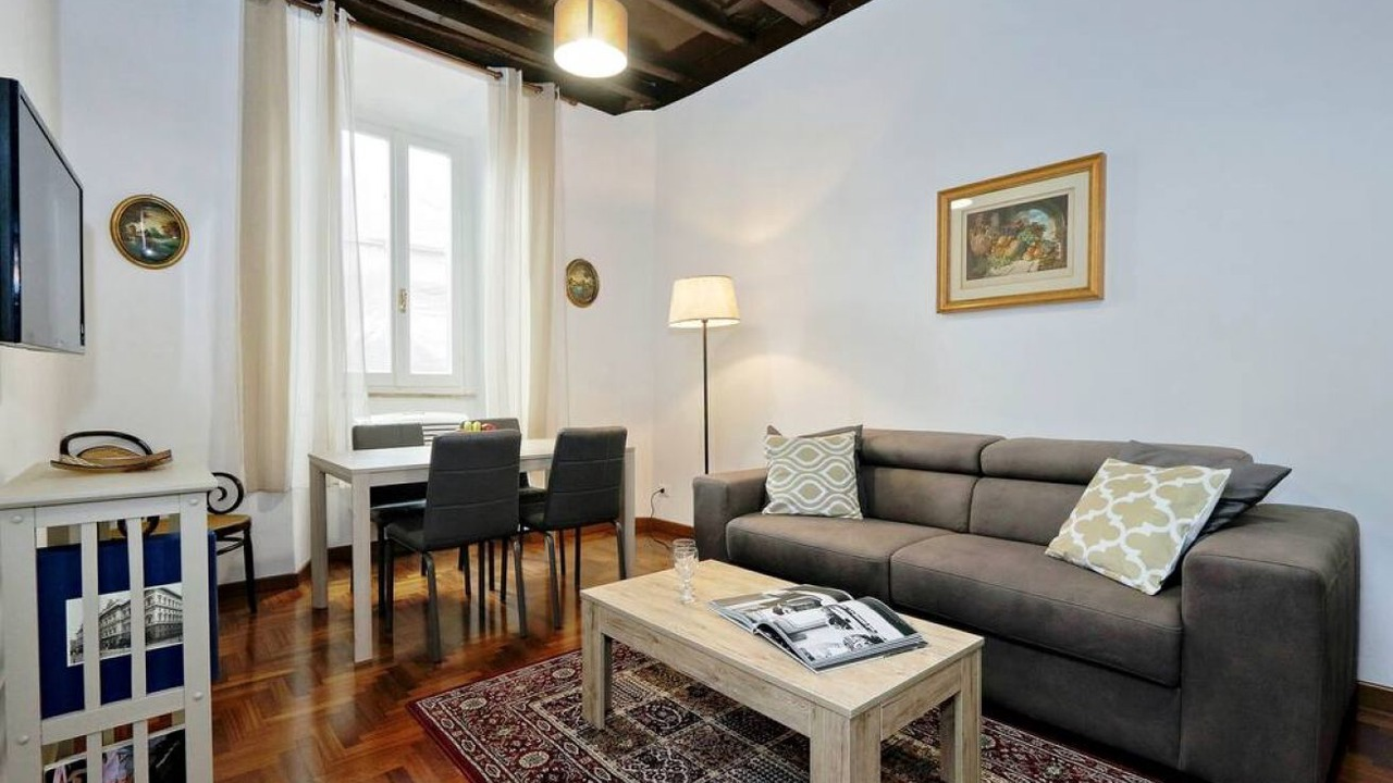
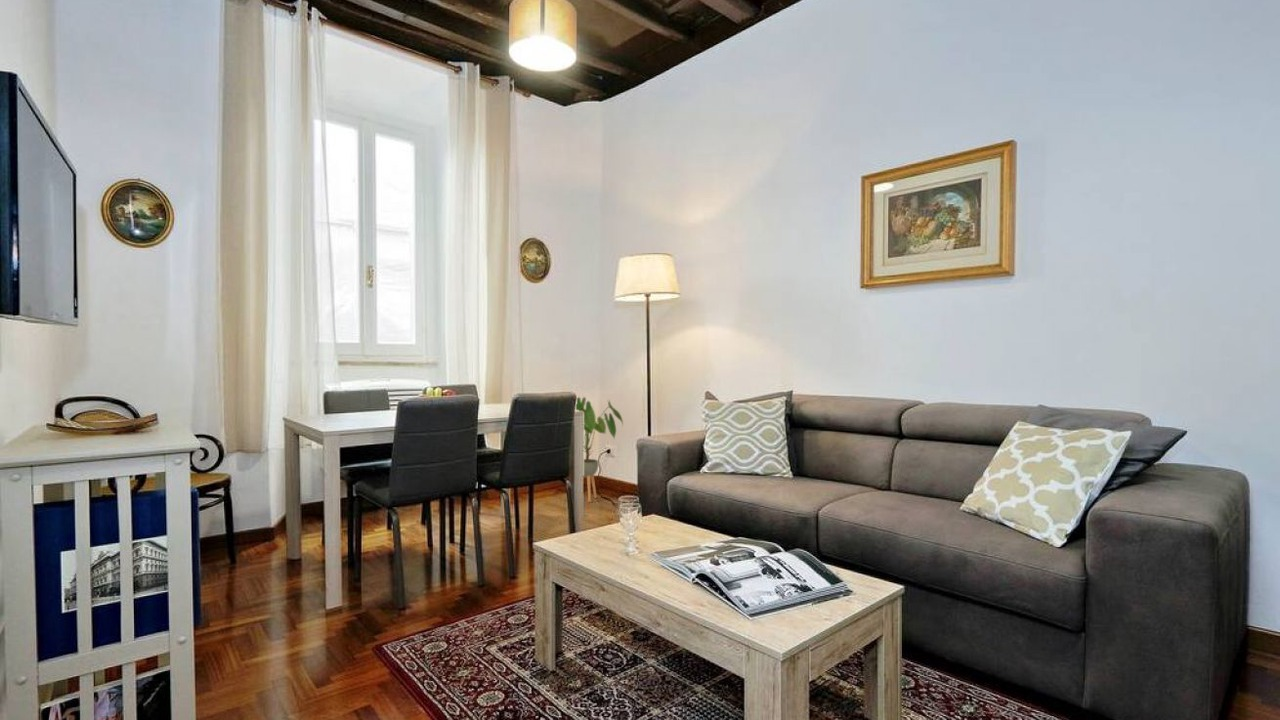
+ house plant (590, 448)
